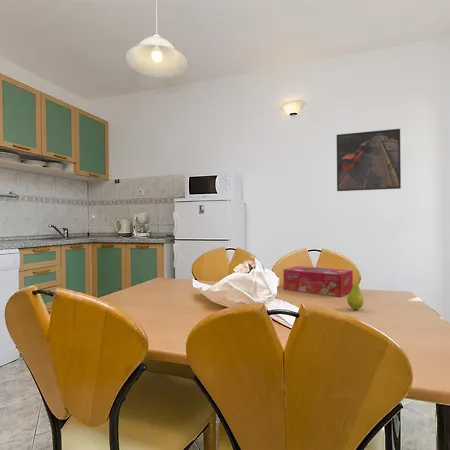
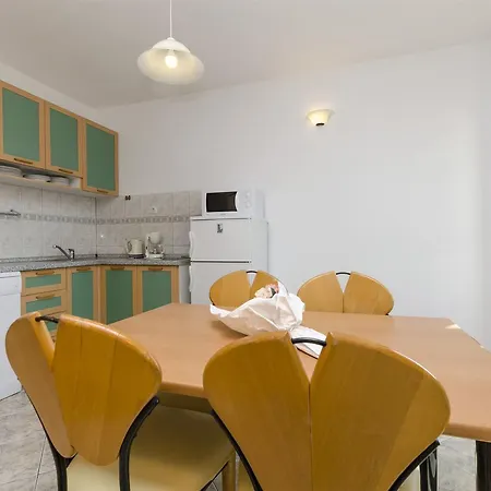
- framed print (367, 160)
- fruit (355, 293)
- tissue box (317, 280)
